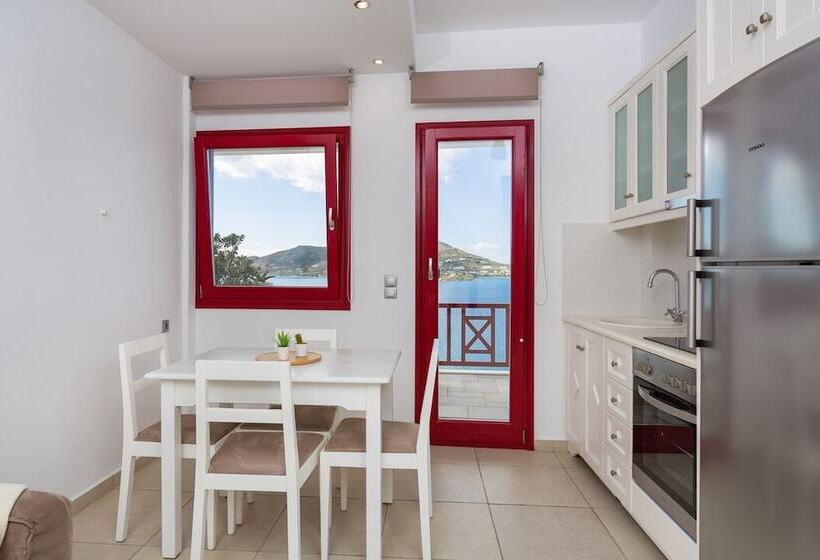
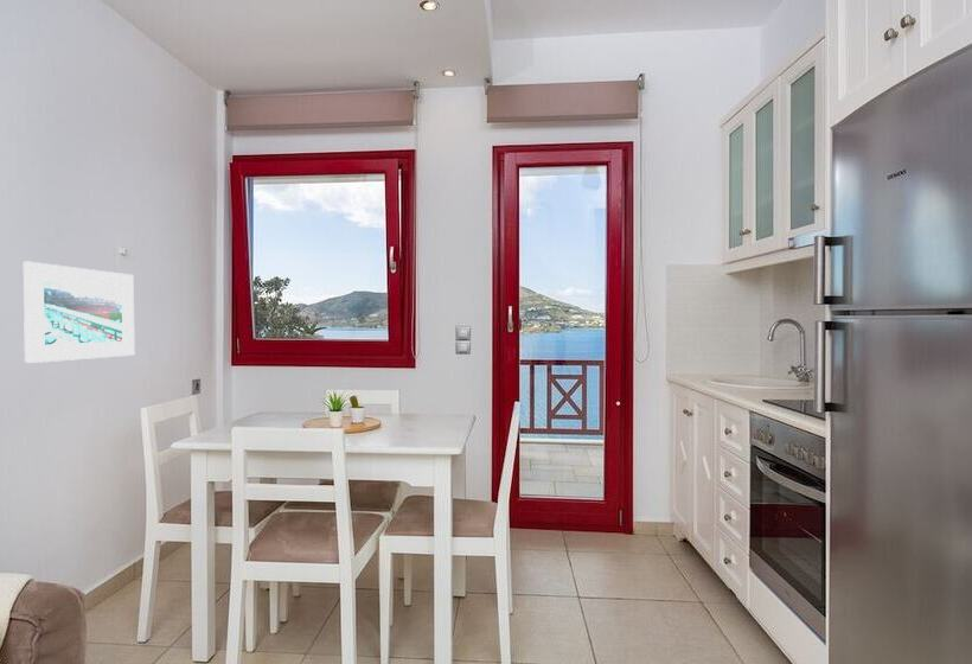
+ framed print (85, 313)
